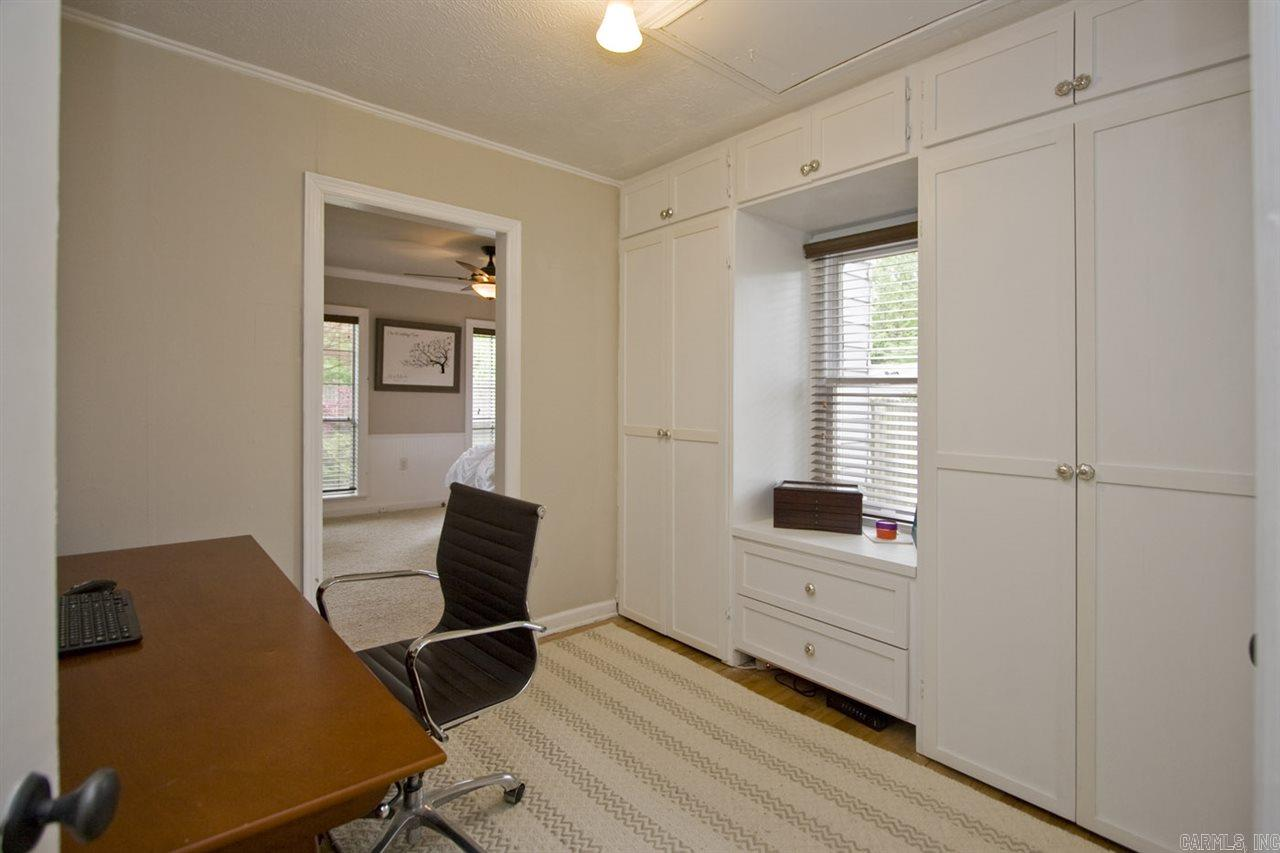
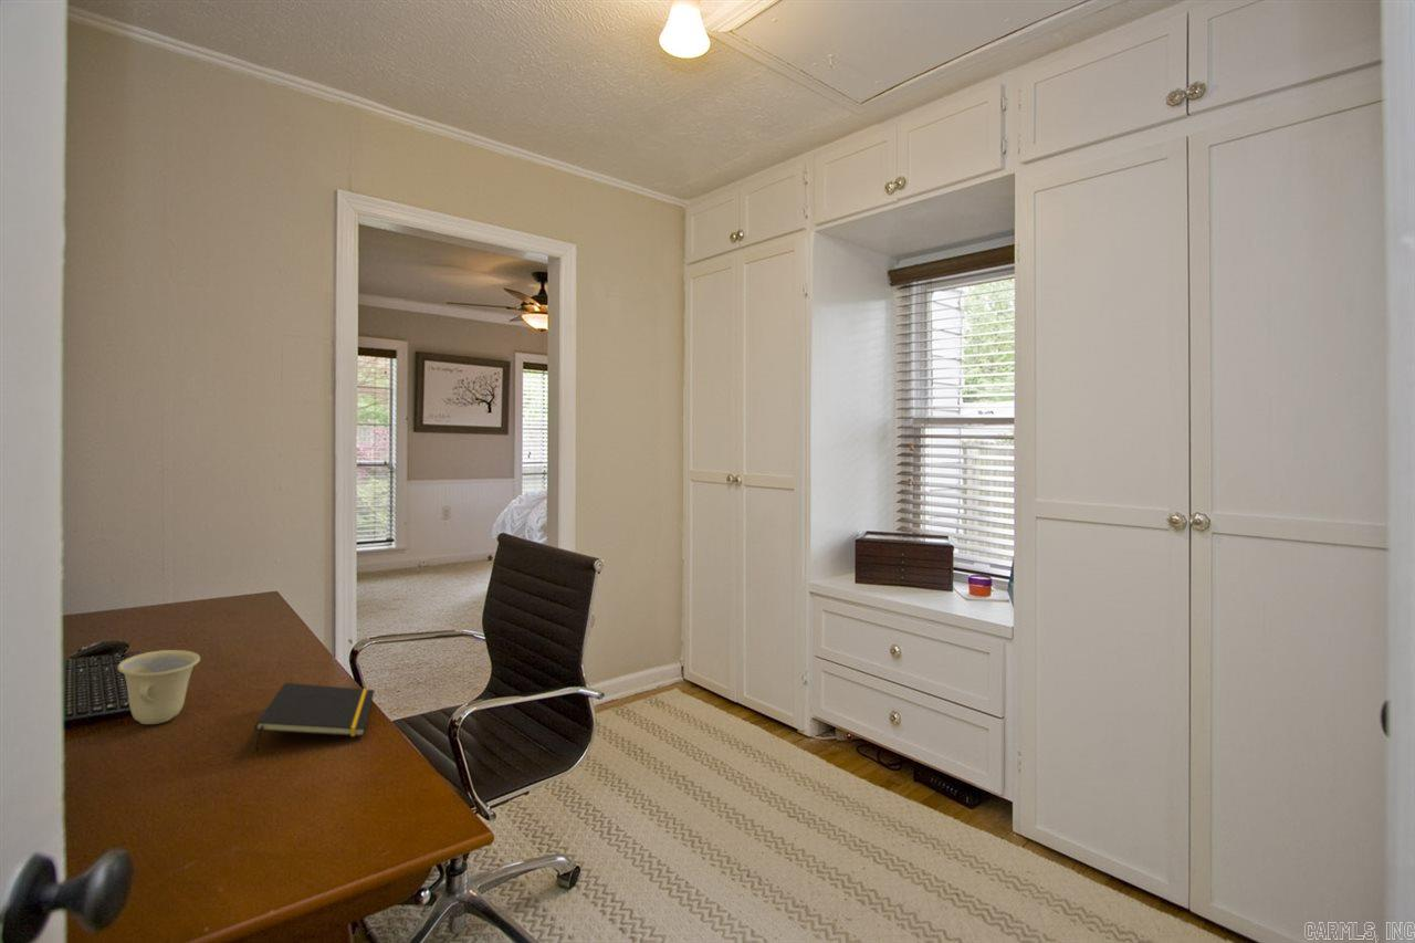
+ notepad (321, 708)
+ cup (159, 689)
